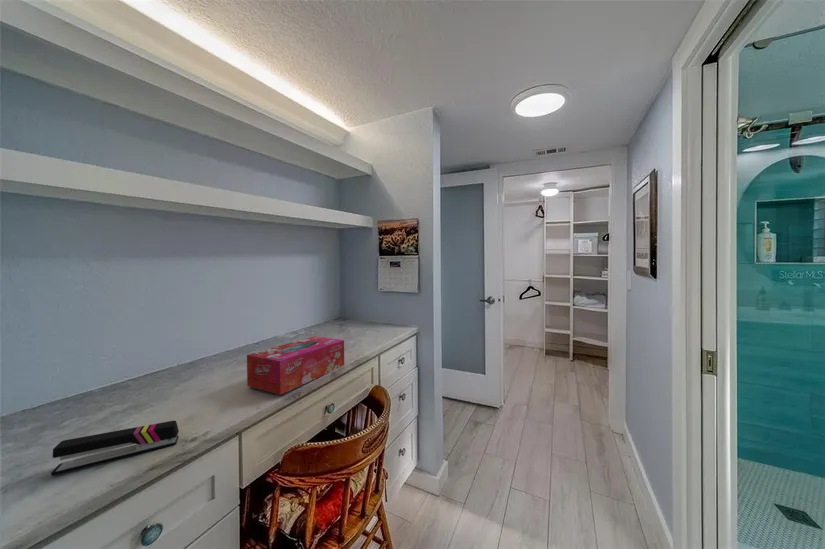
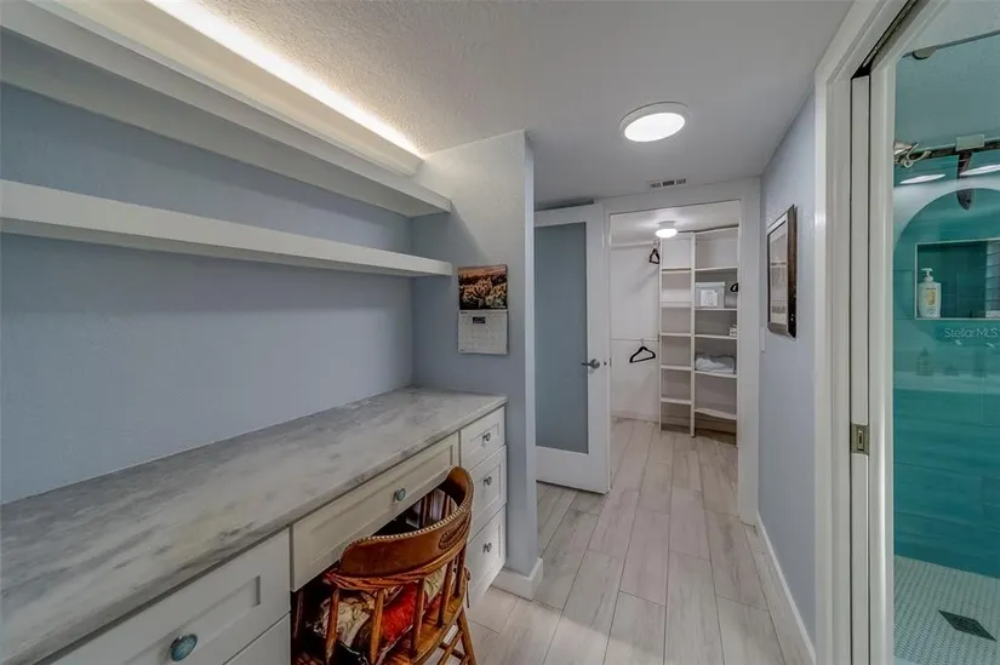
- stapler (121, 442)
- tissue box (300, 360)
